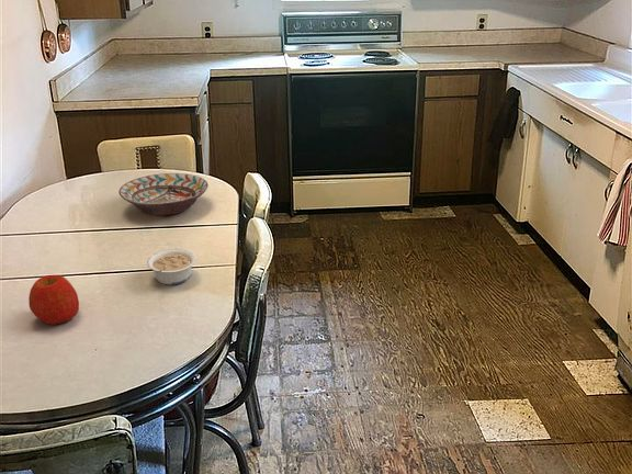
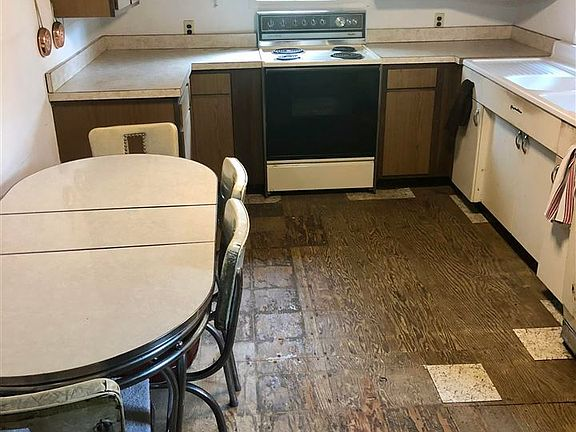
- apple (53, 296)
- legume (172, 267)
- decorative bowl (165, 198)
